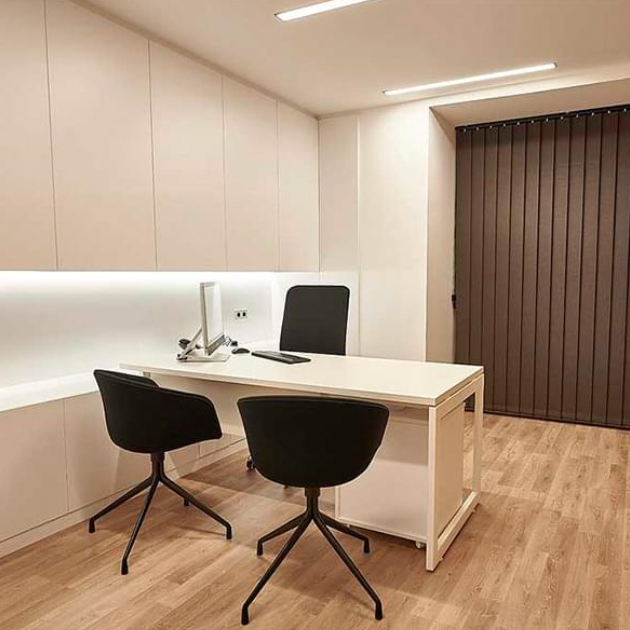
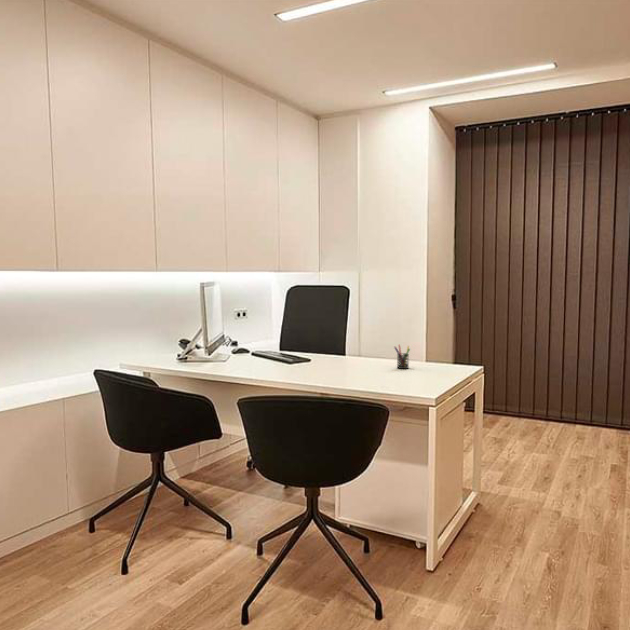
+ pen holder (403, 356)
